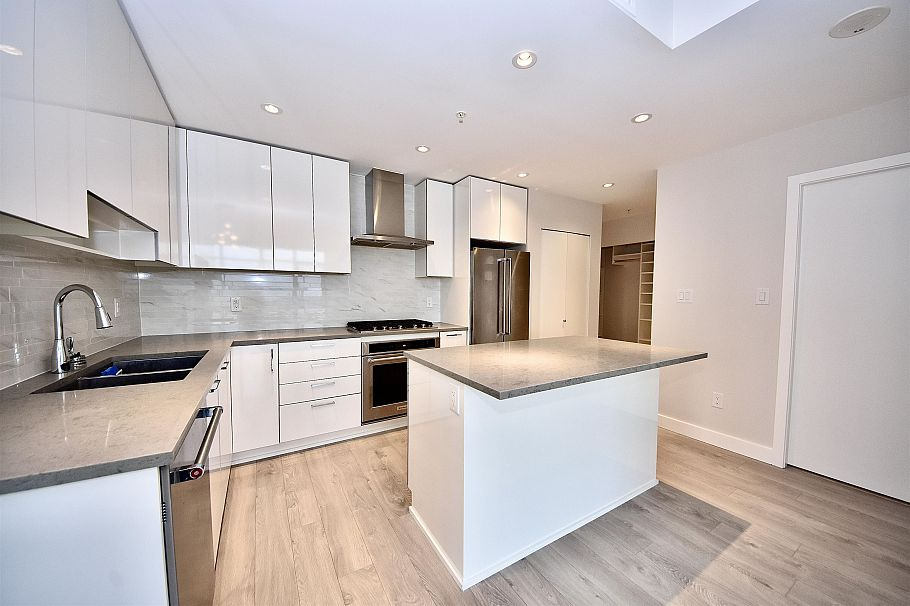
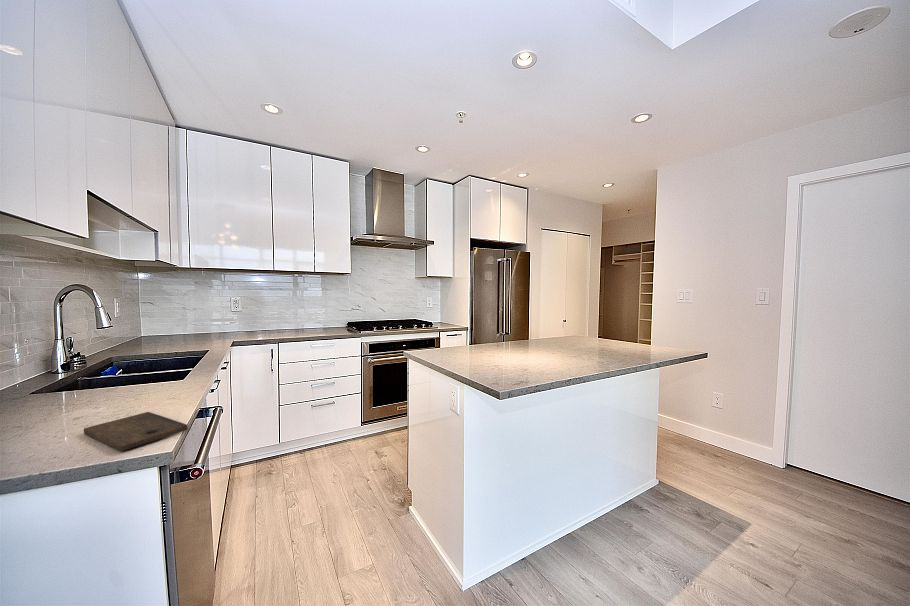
+ cutting board (136, 429)
